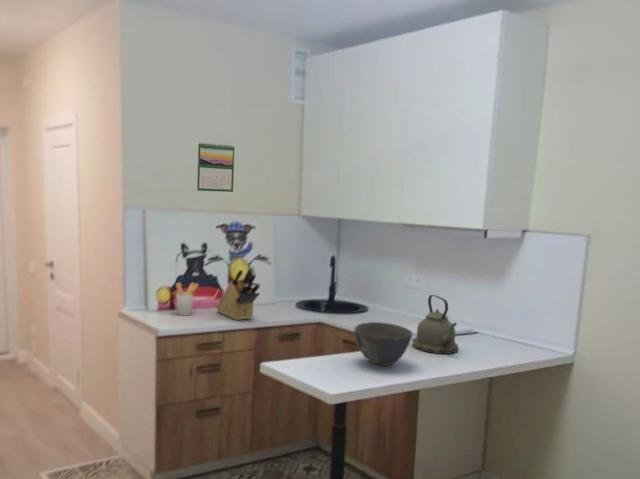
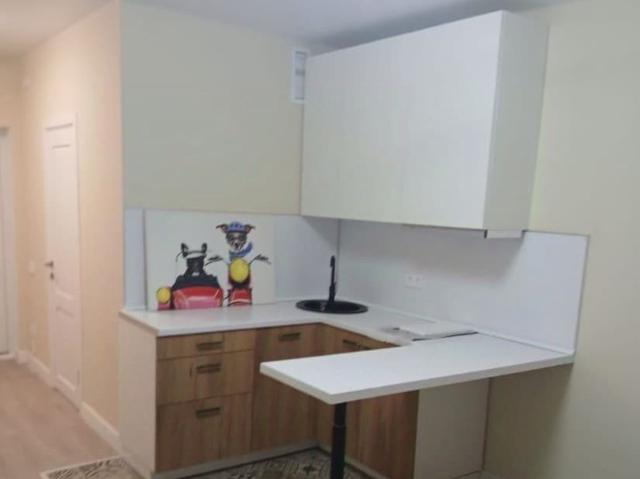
- calendar (216, 167)
- bowl (382, 346)
- knife block (238, 290)
- utensil holder (187, 298)
- kettle (439, 323)
